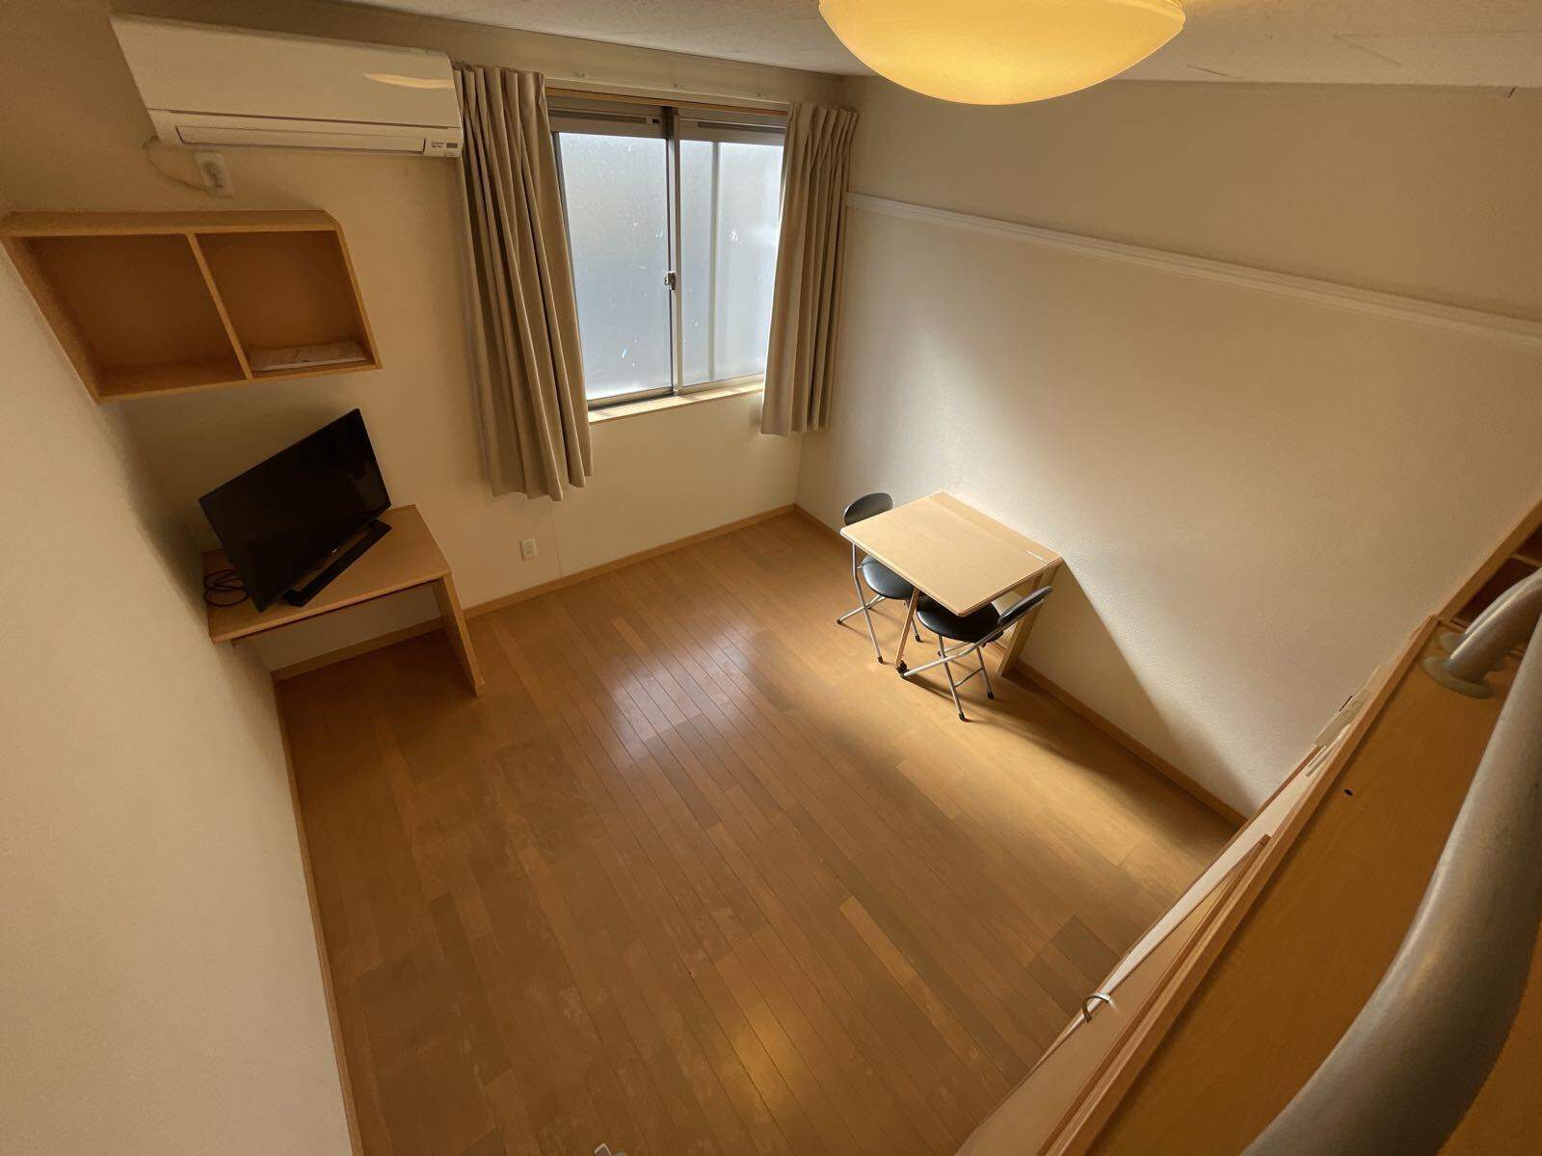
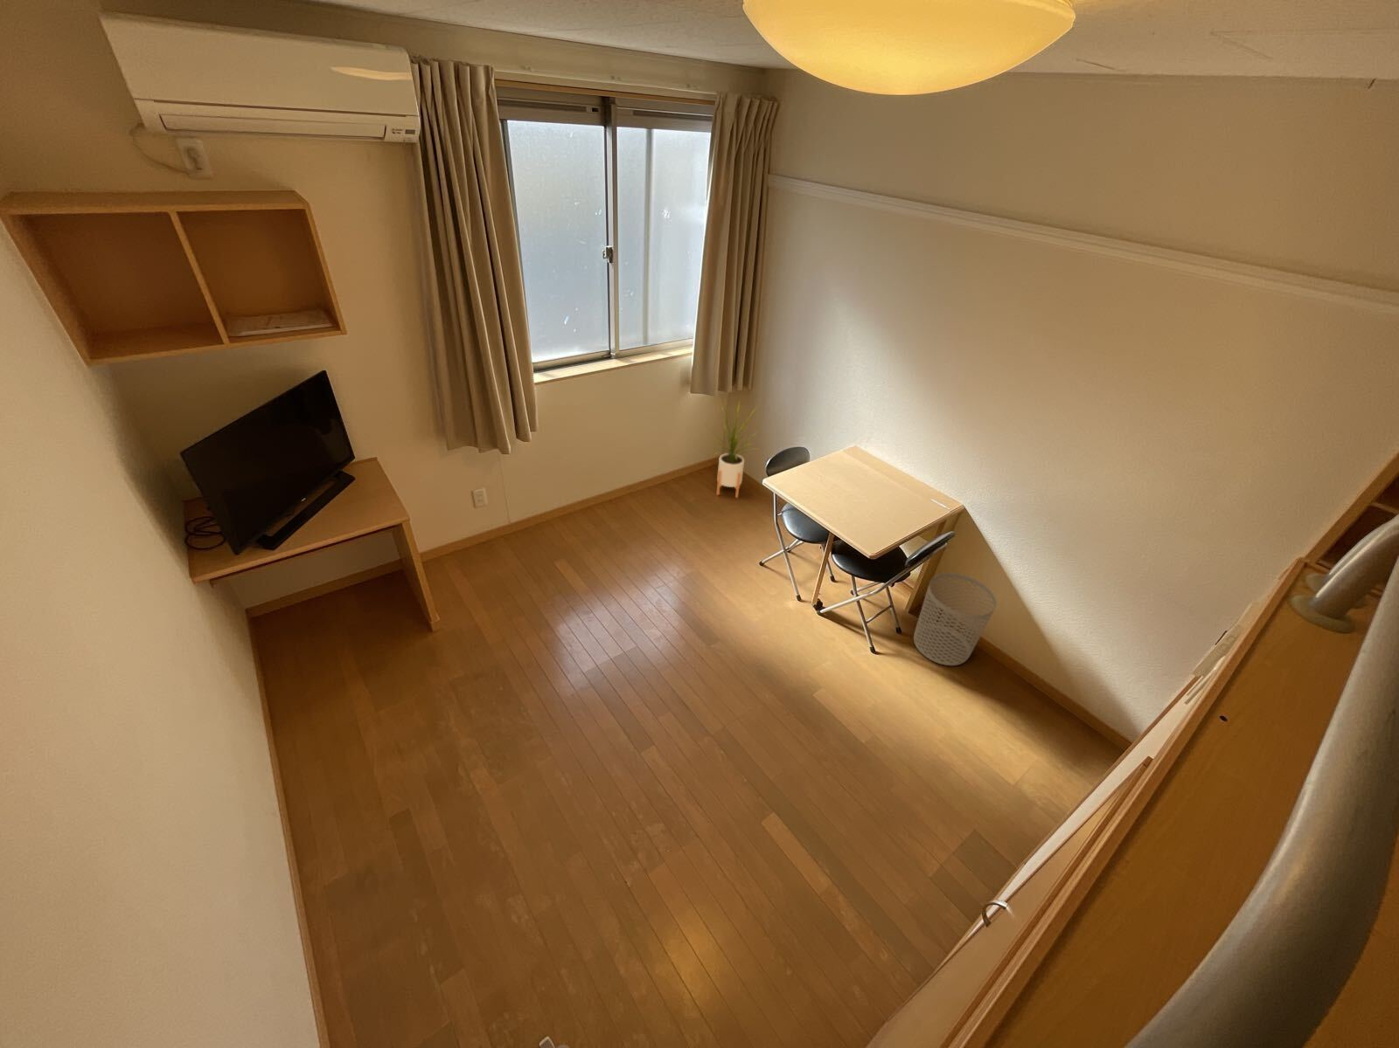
+ house plant (735, 448)
+ waste bin (951, 620)
